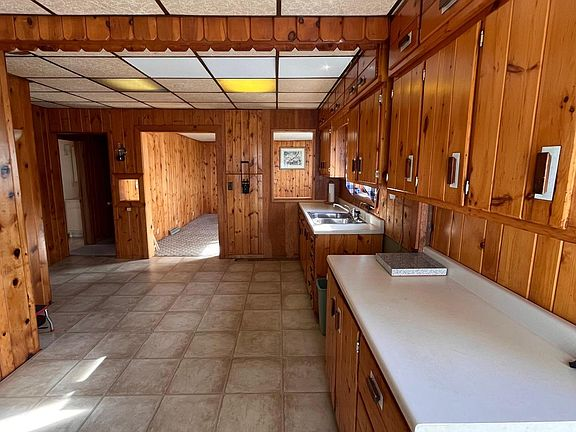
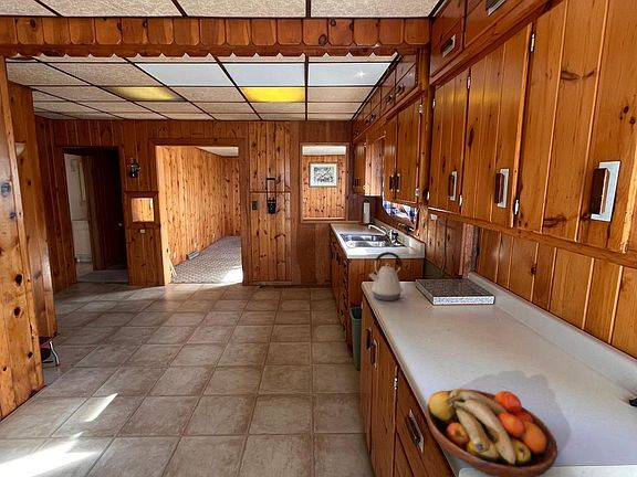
+ kettle (386, 274)
+ fruit bowl (488, 418)
